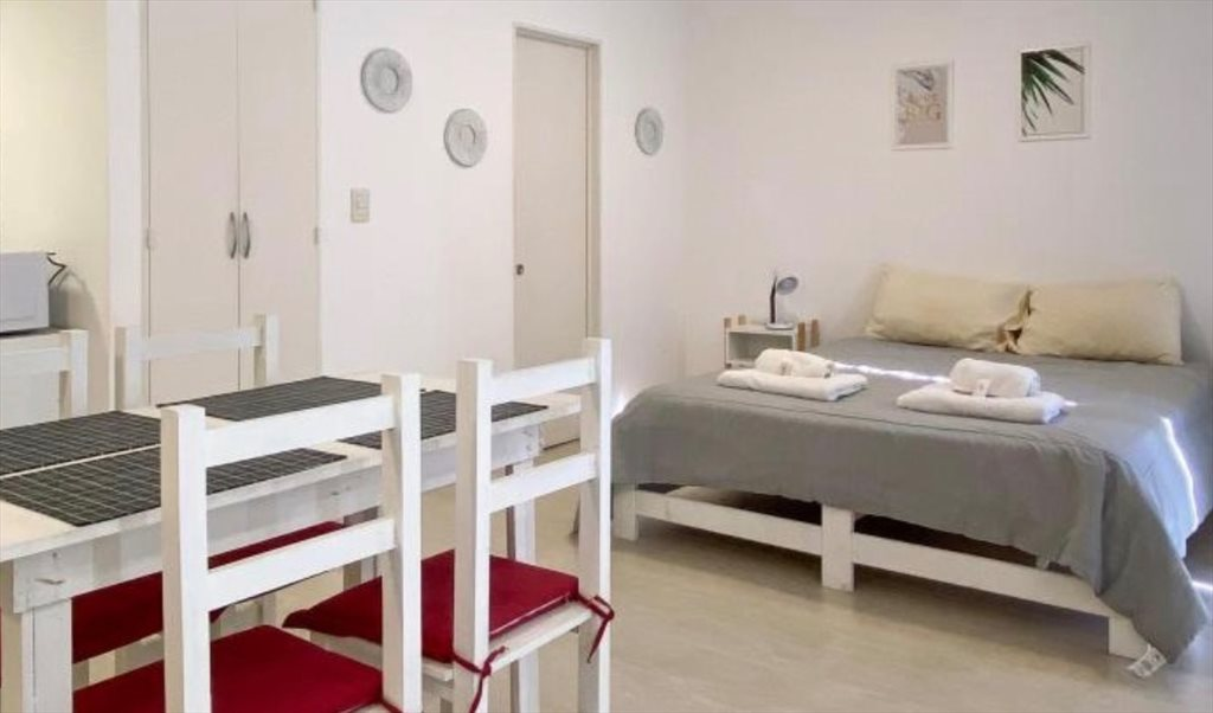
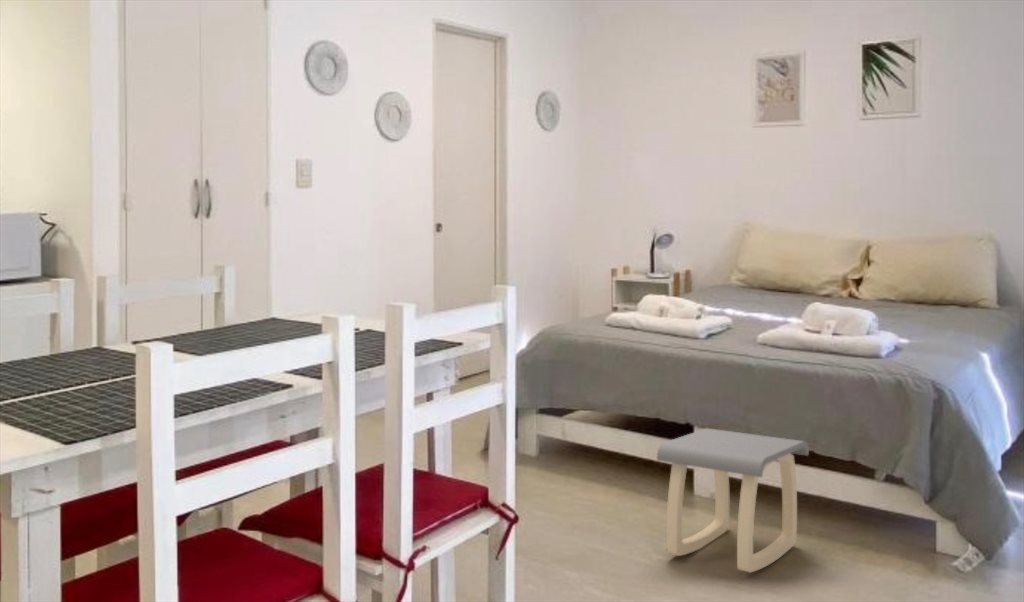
+ stool (728, 497)
